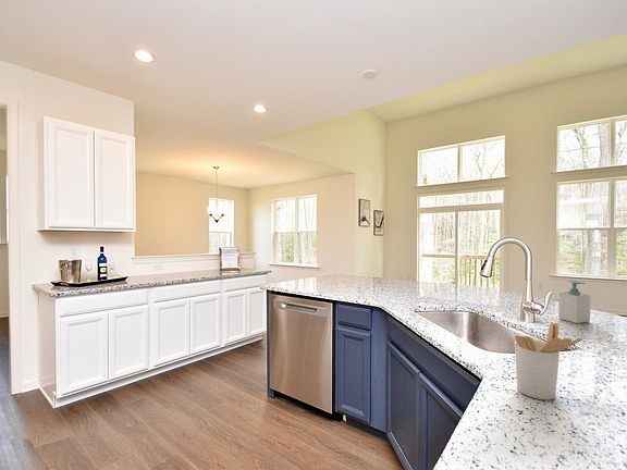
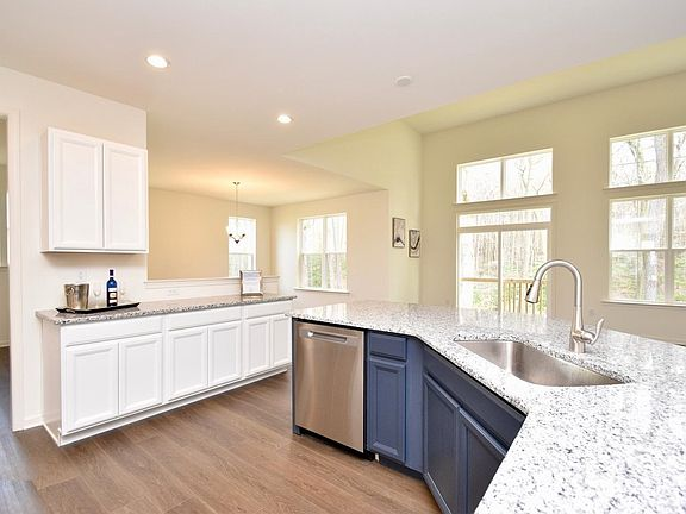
- soap bottle (574, 300)
- utensil holder (544, 361)
